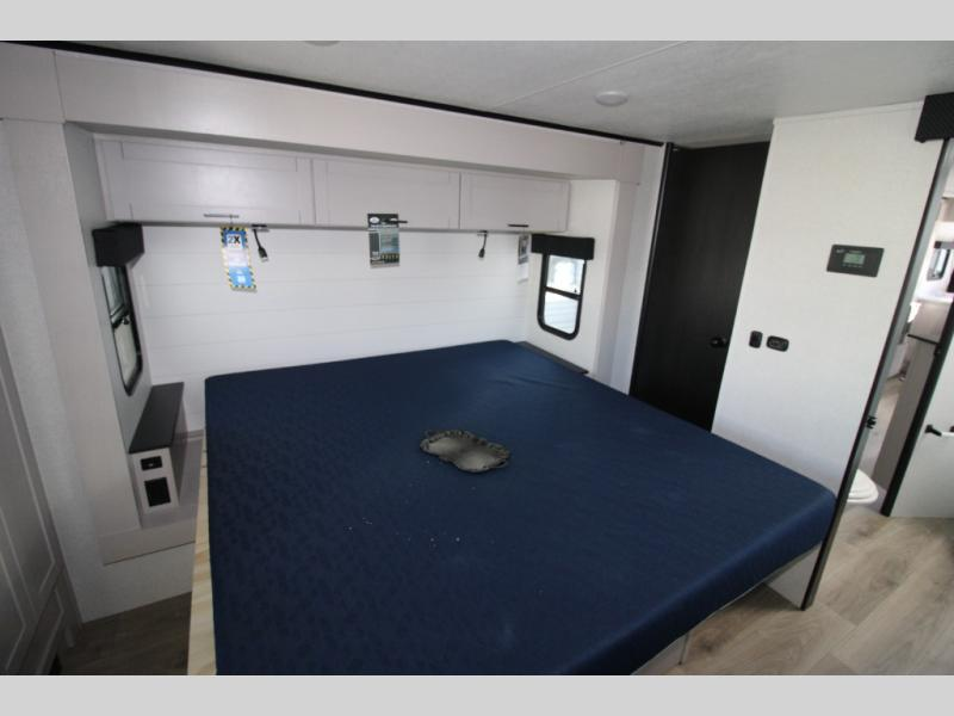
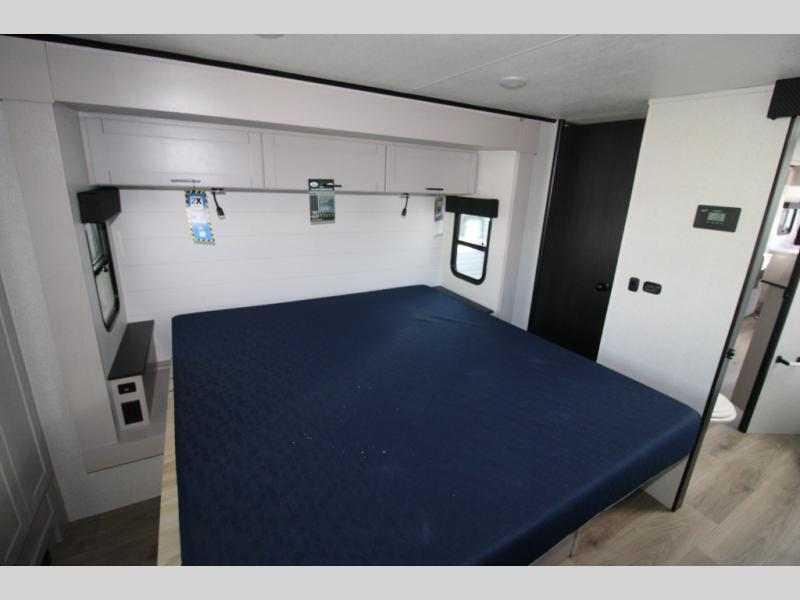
- serving tray (464, 448)
